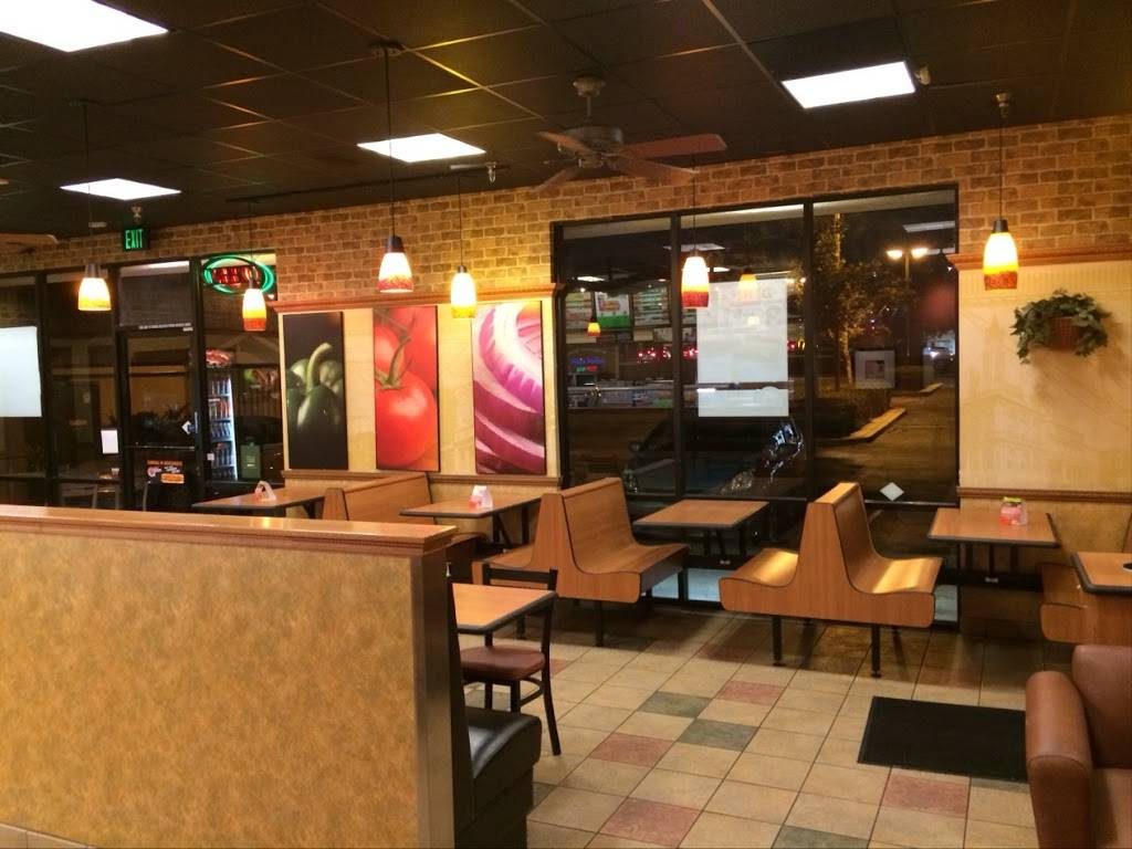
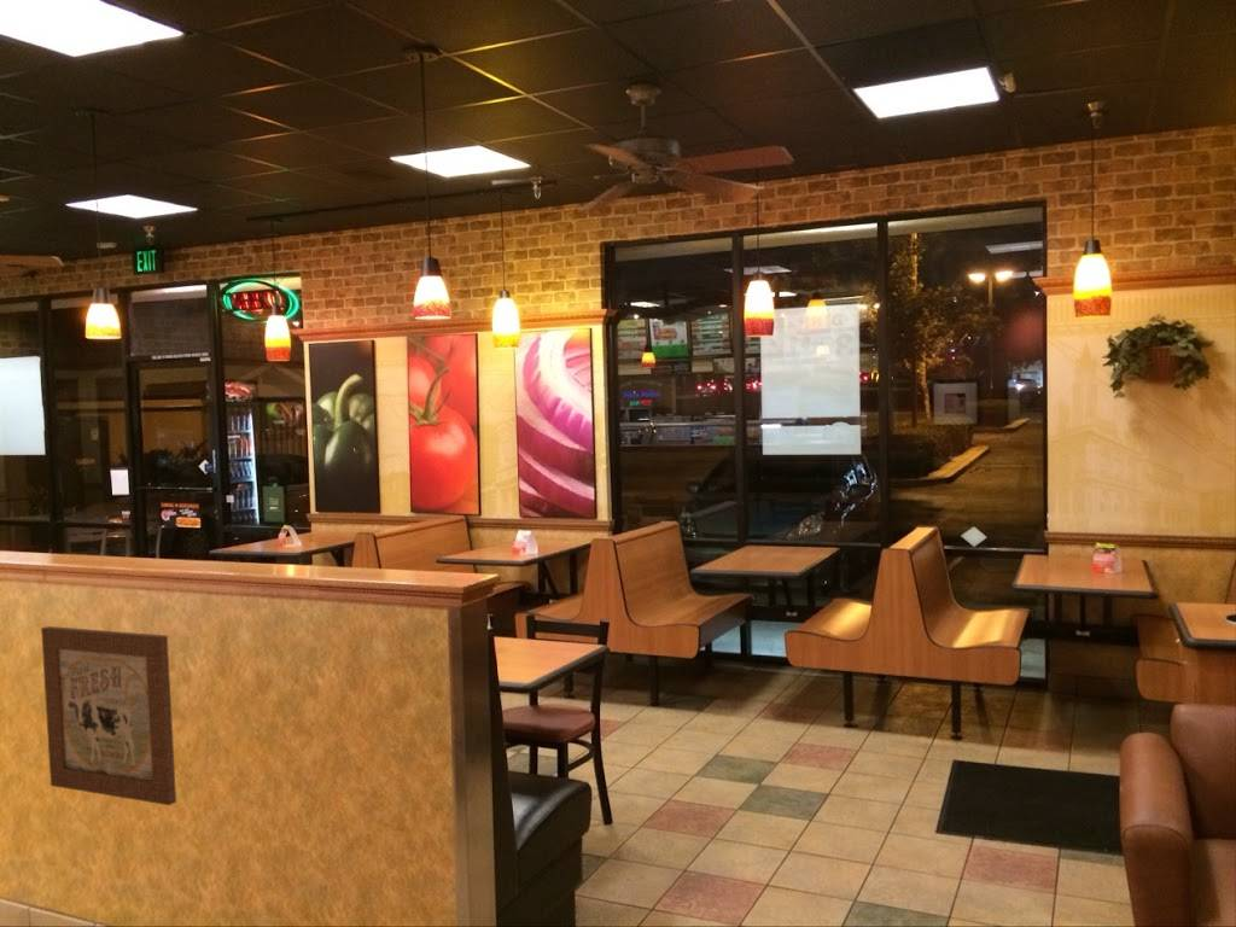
+ wall art (106, 712)
